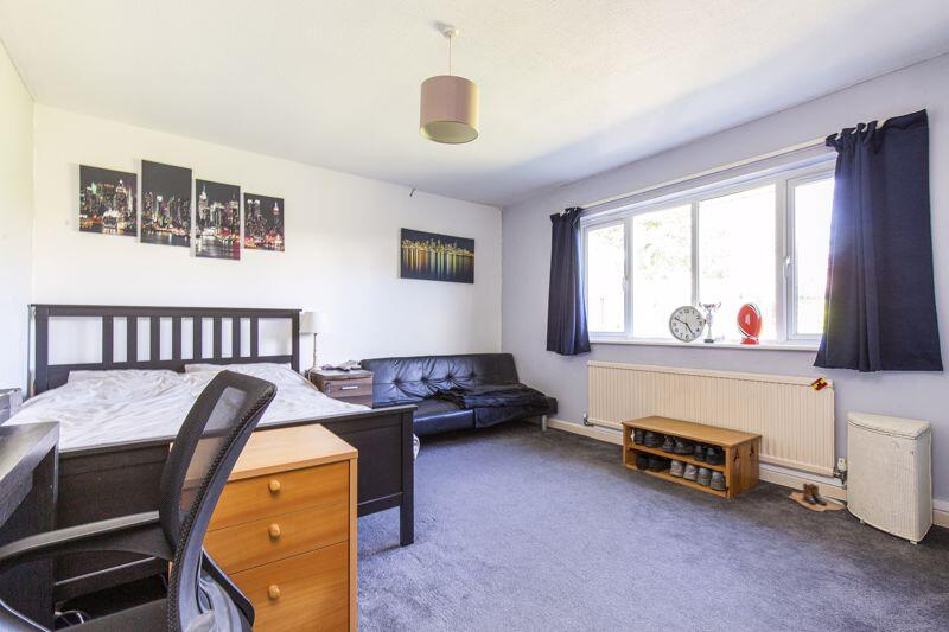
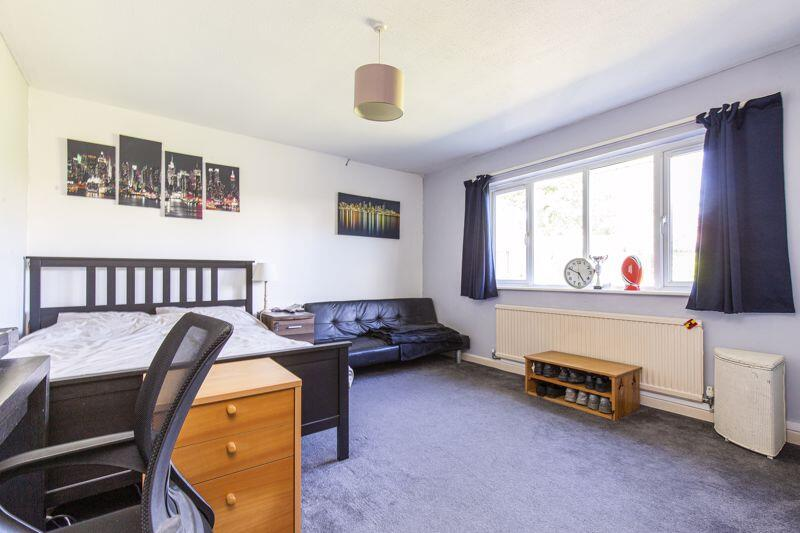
- boots (815, 494)
